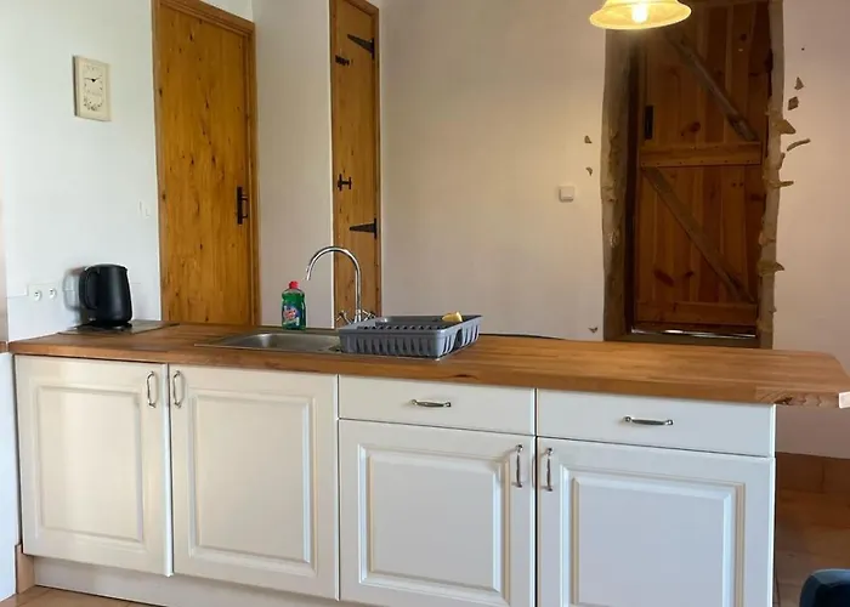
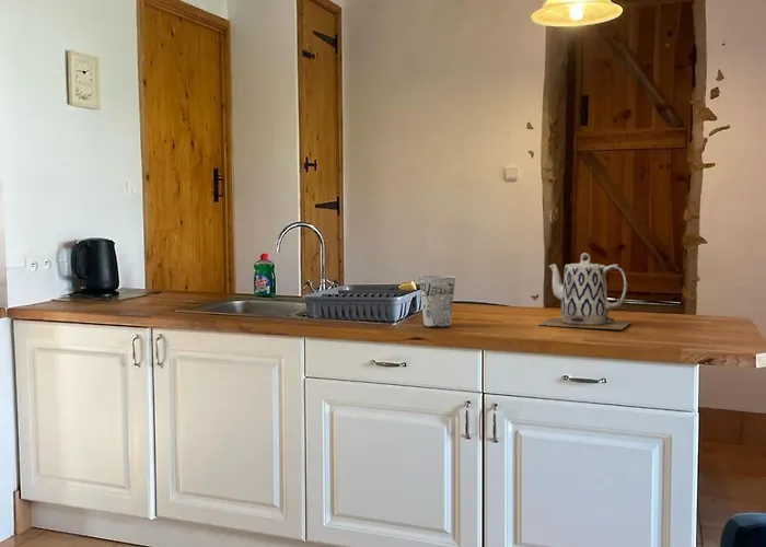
+ cup (437, 301)
+ teapot (584, 288)
